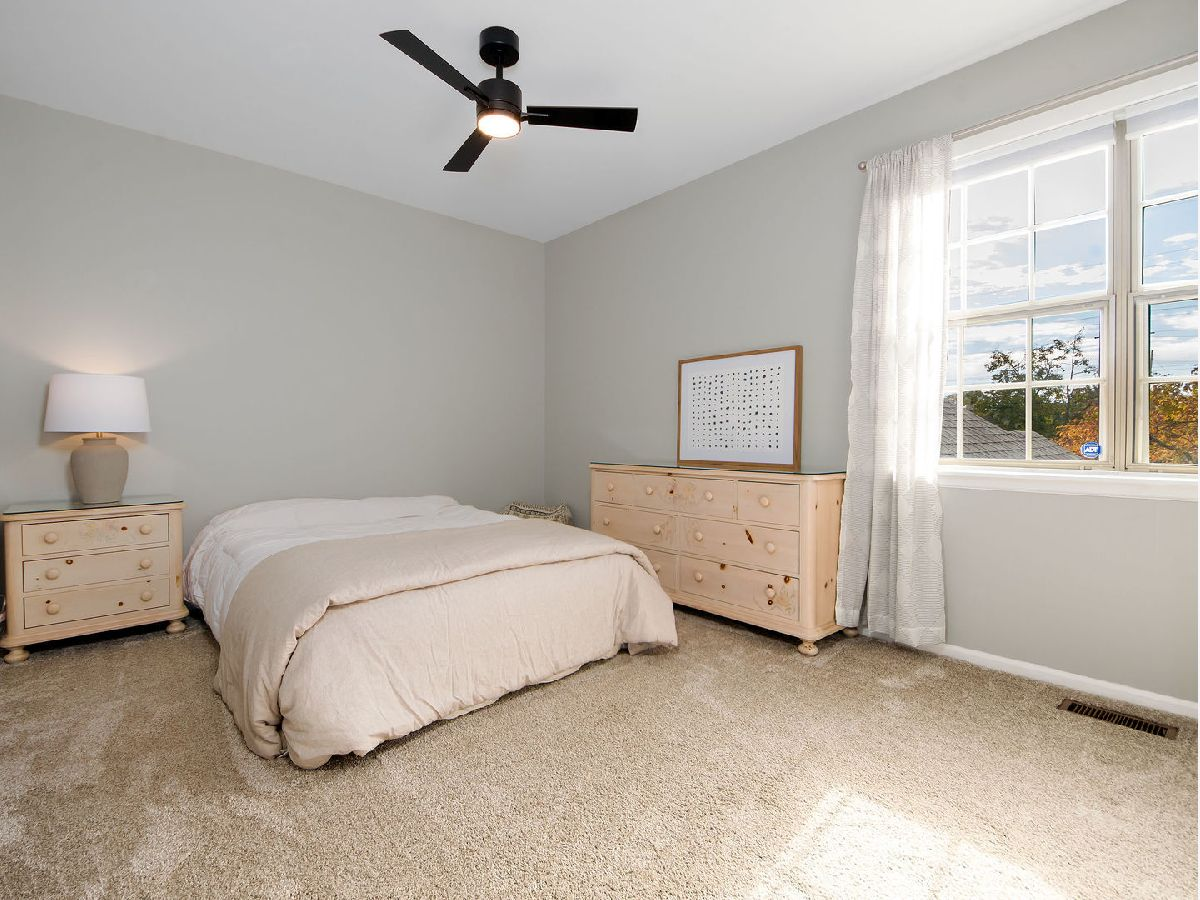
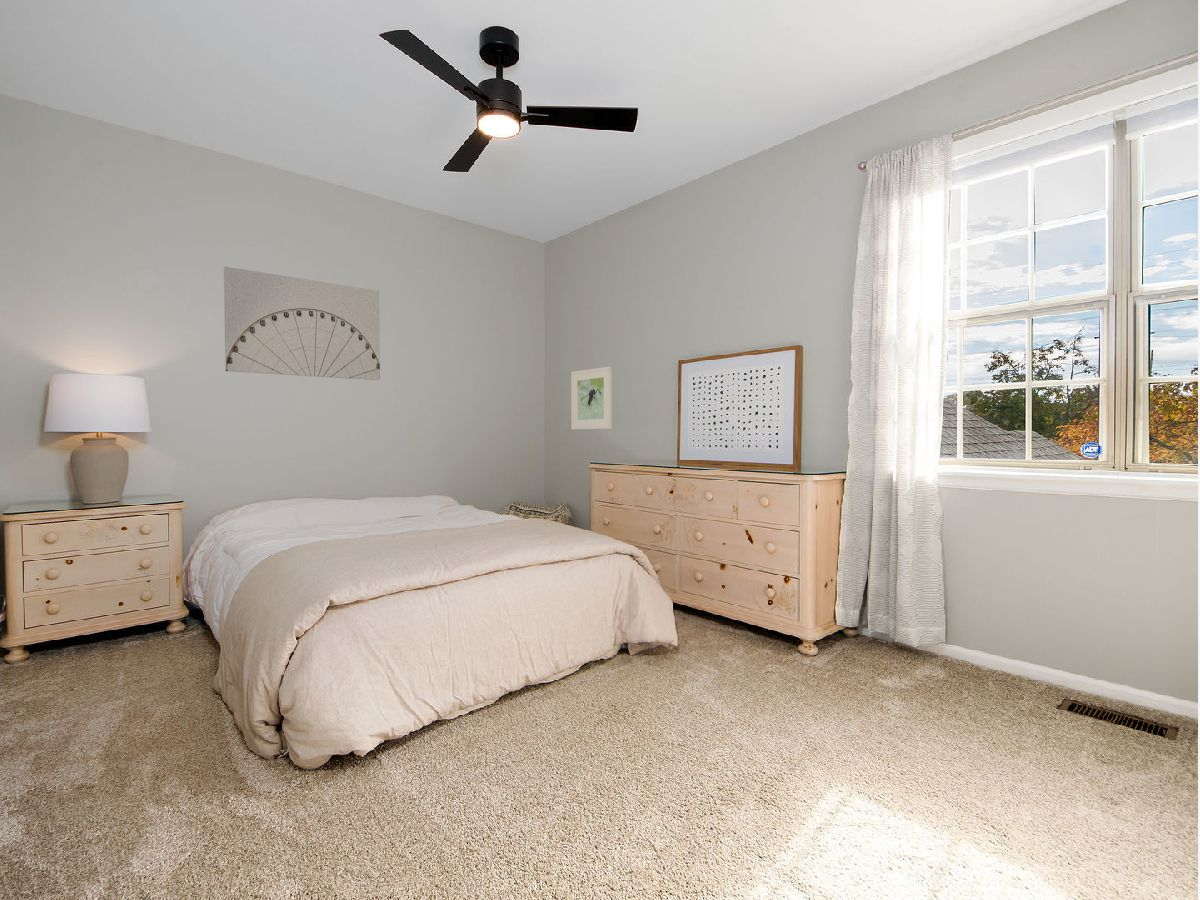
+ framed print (590, 399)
+ wall art (307, 328)
